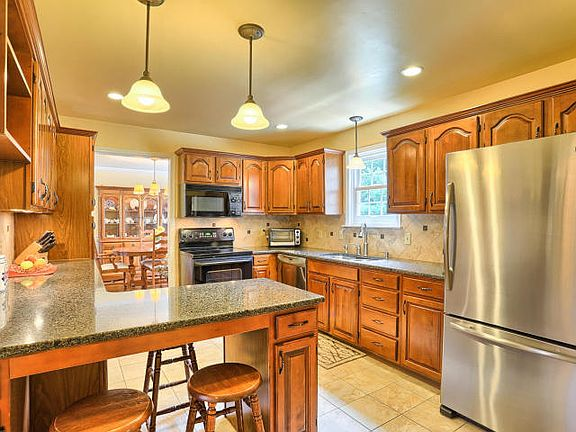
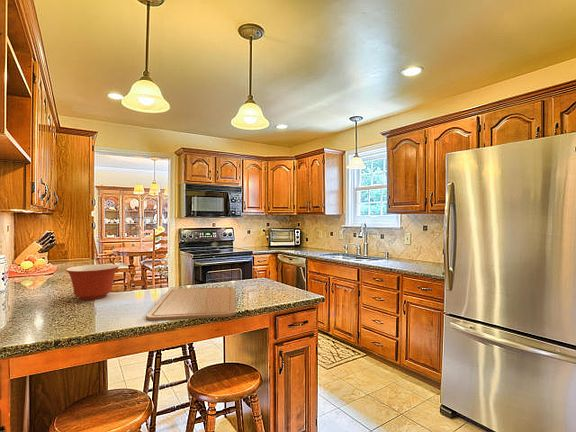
+ chopping board (197, 300)
+ mixing bowl (93, 282)
